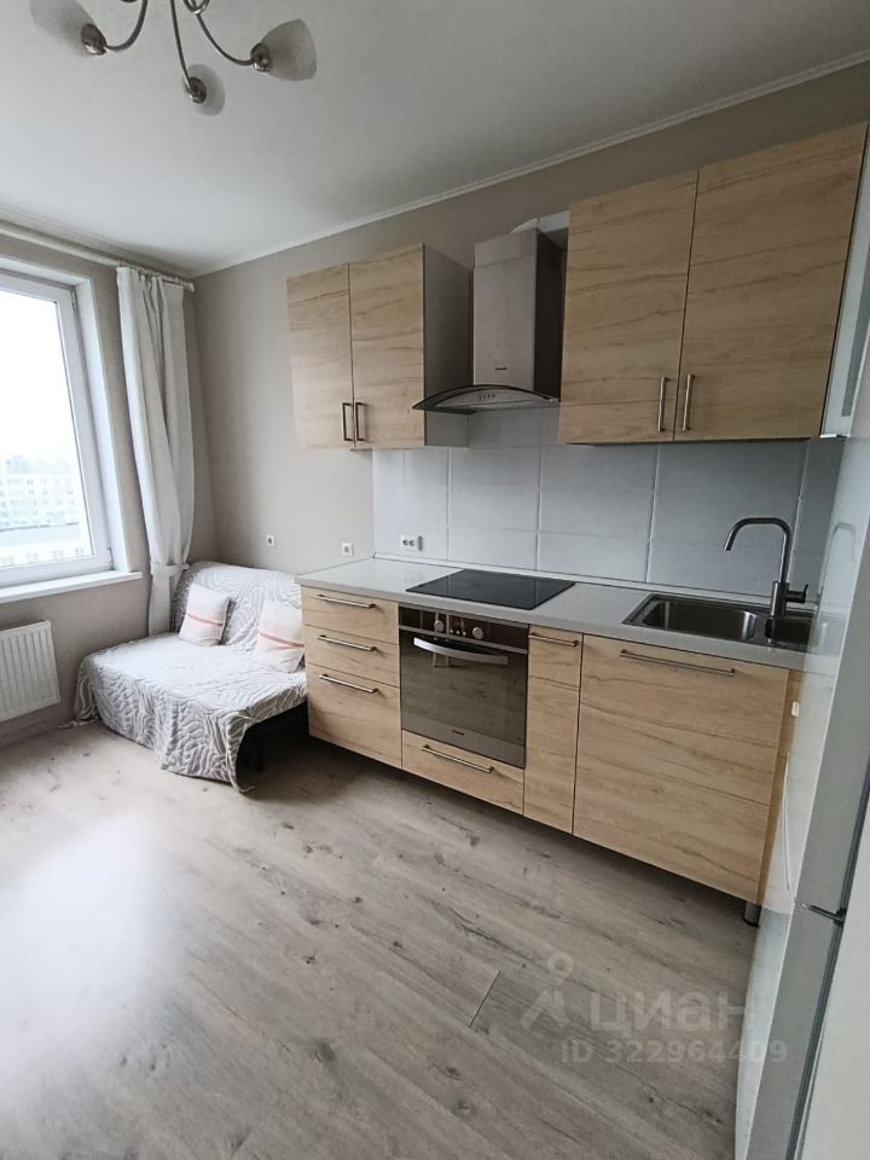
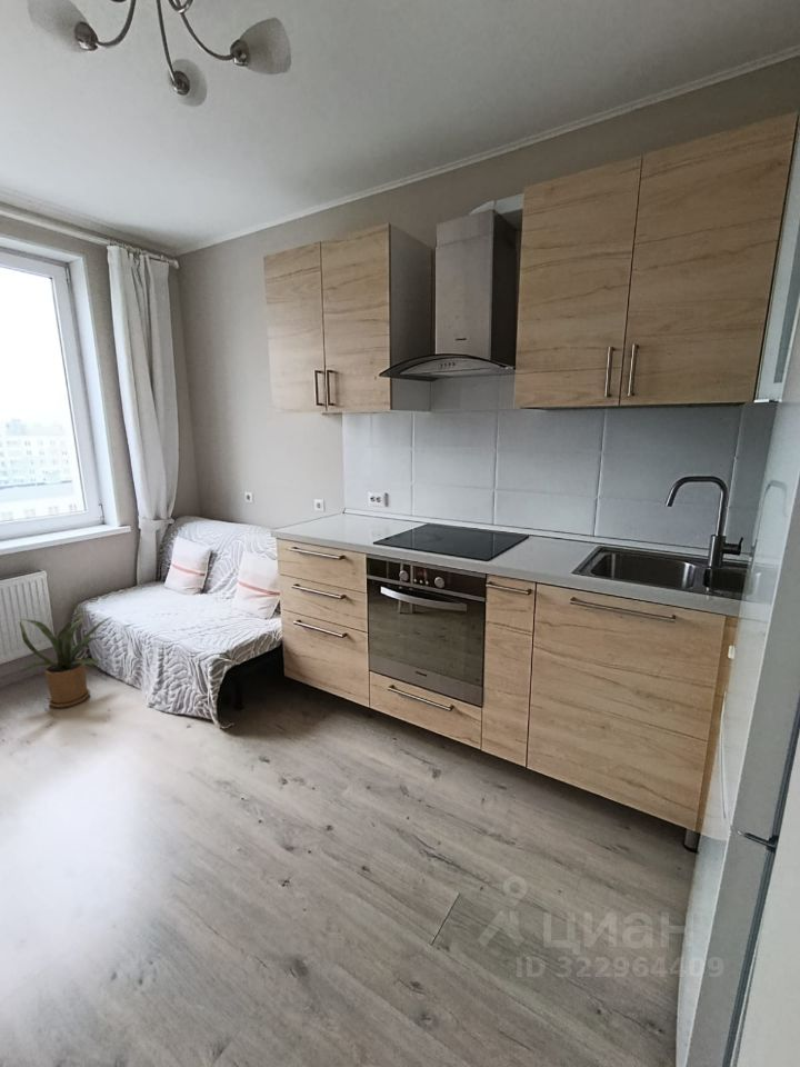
+ house plant (68, 654)
